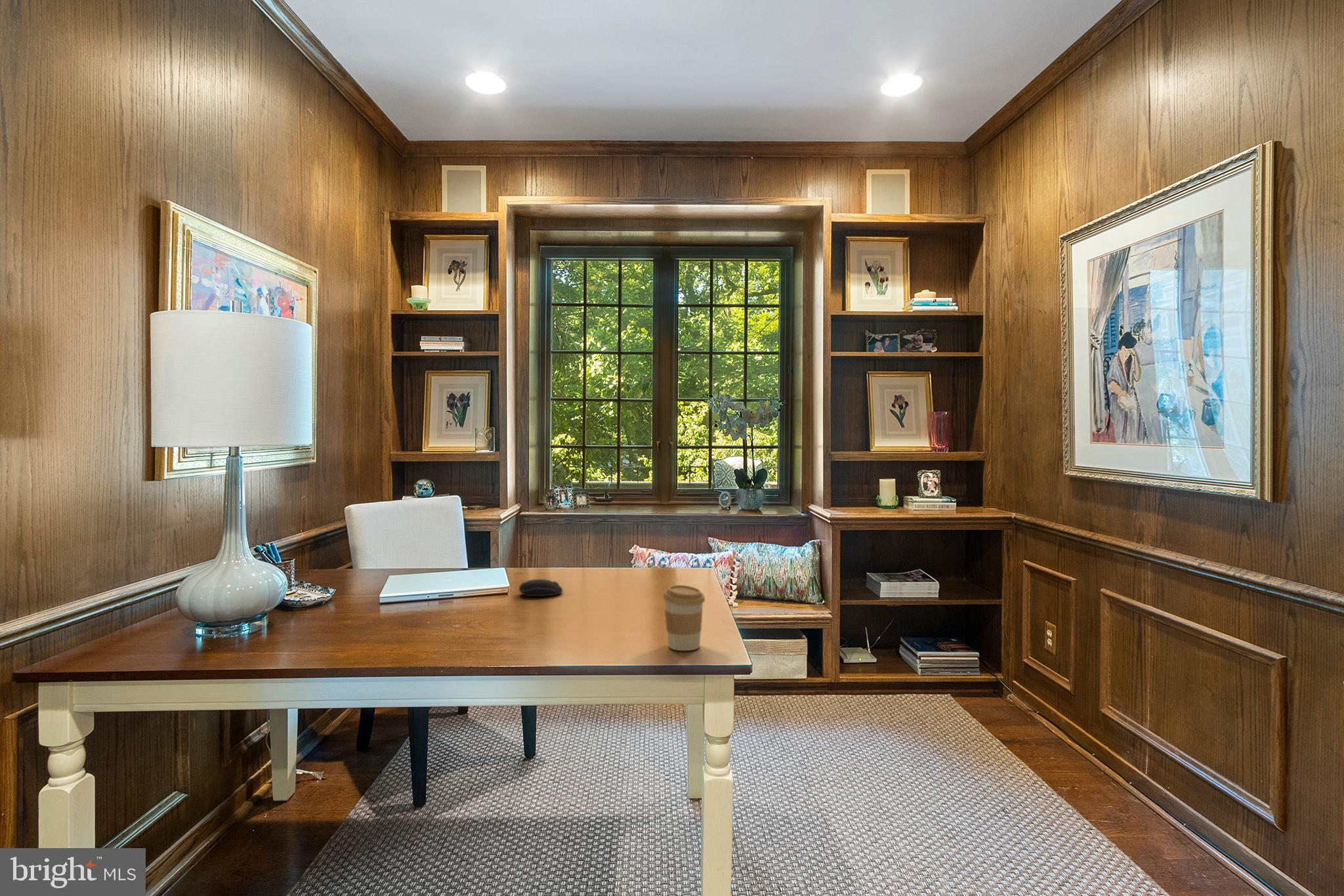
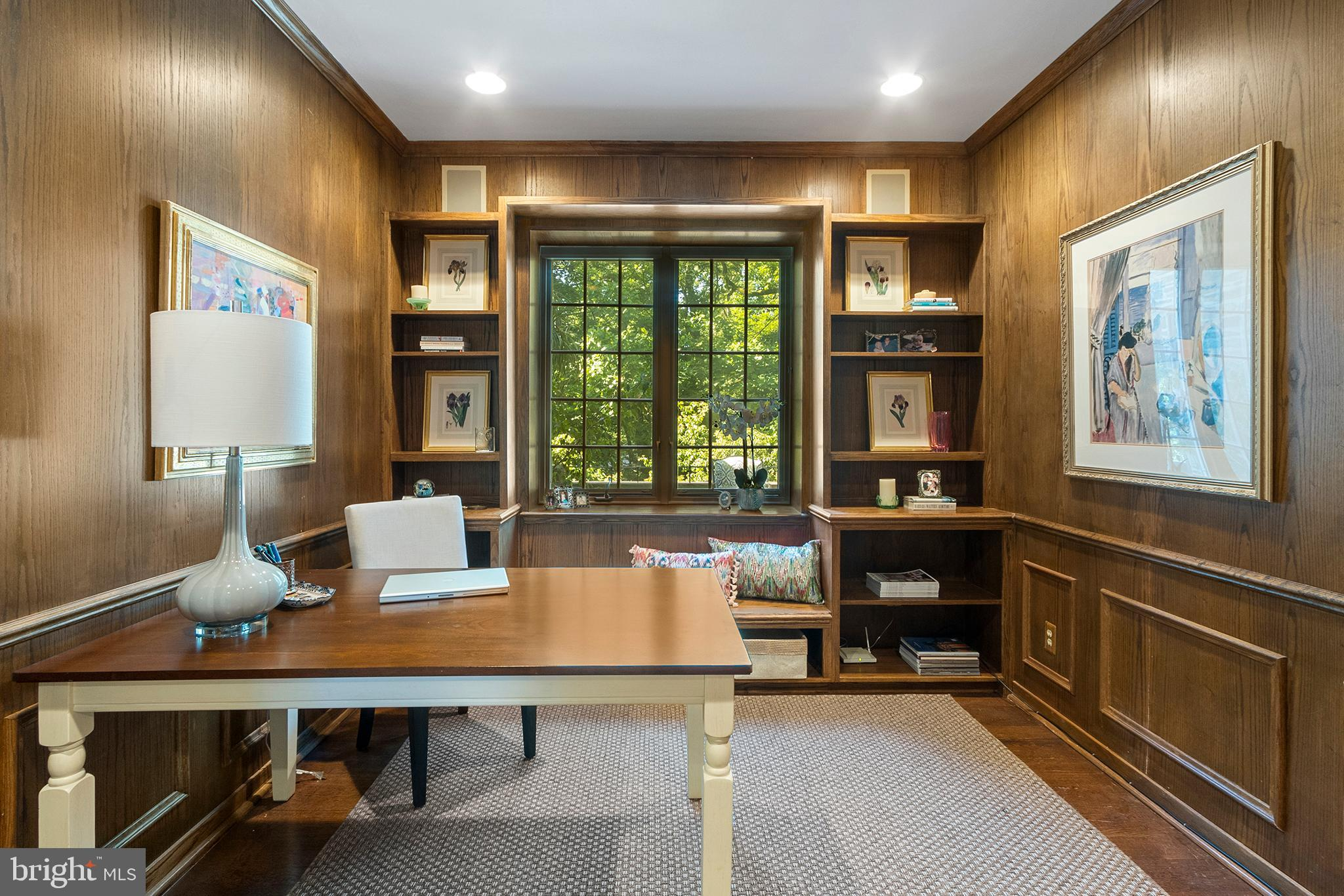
- coffee cup (684, 617)
- computer mouse (541, 586)
